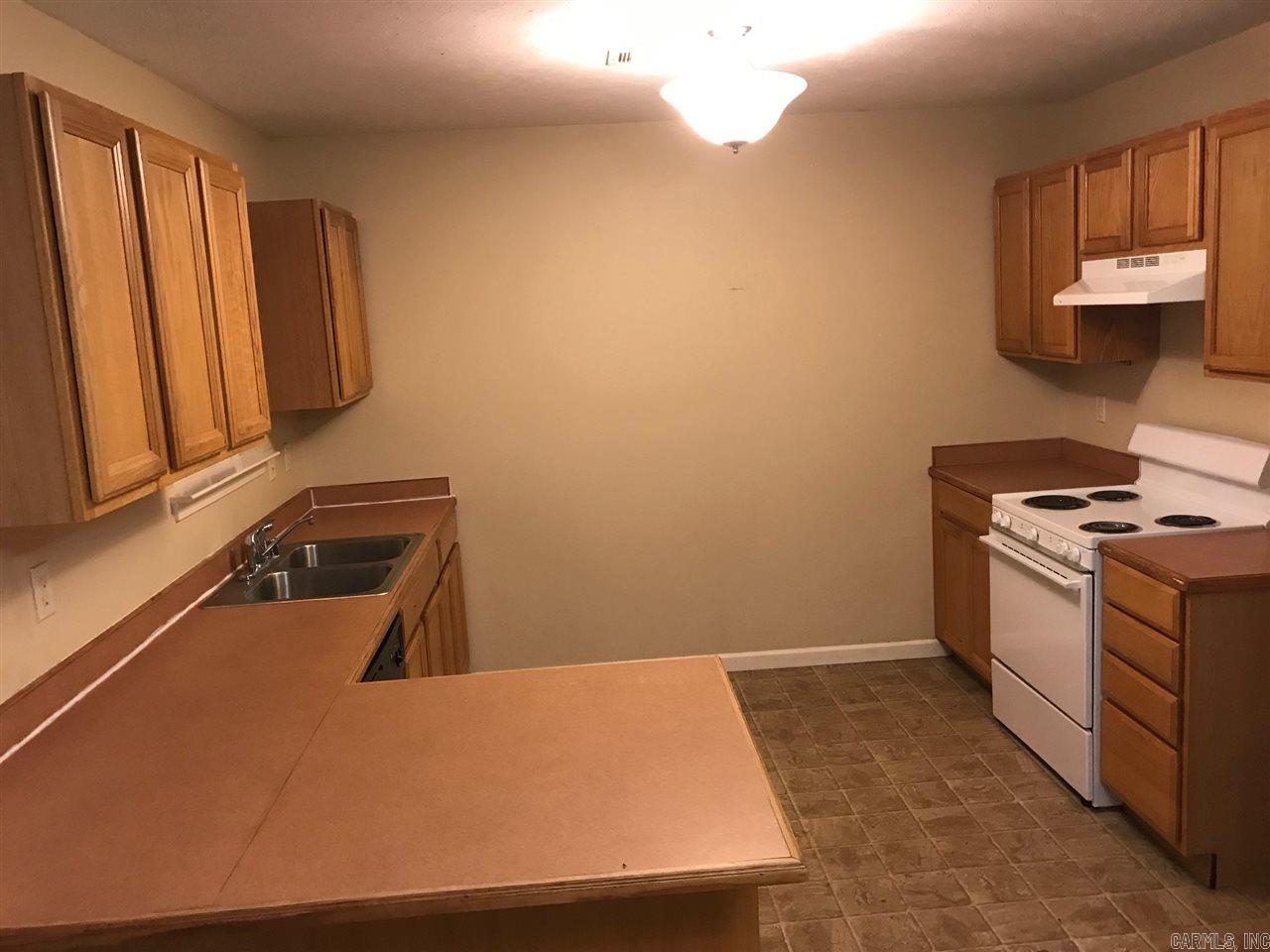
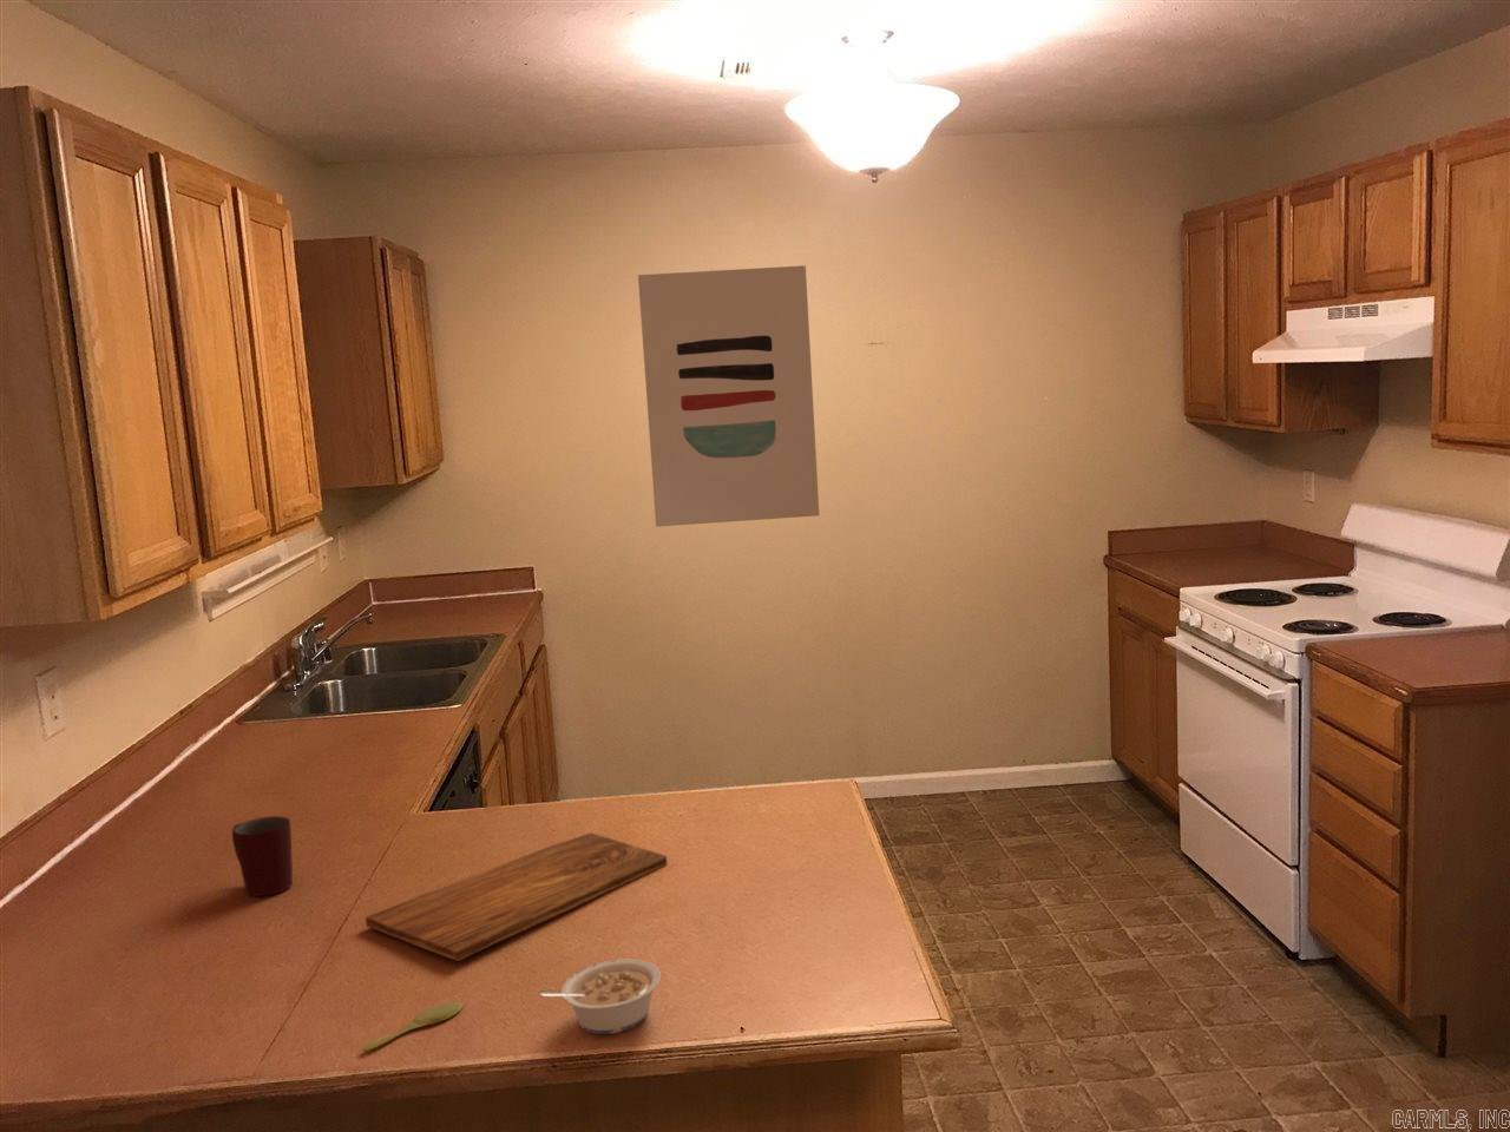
+ legume (609, 998)
+ spoon (413, 1024)
+ mug (259, 855)
+ wall art (729, 397)
+ cutting board (527, 889)
